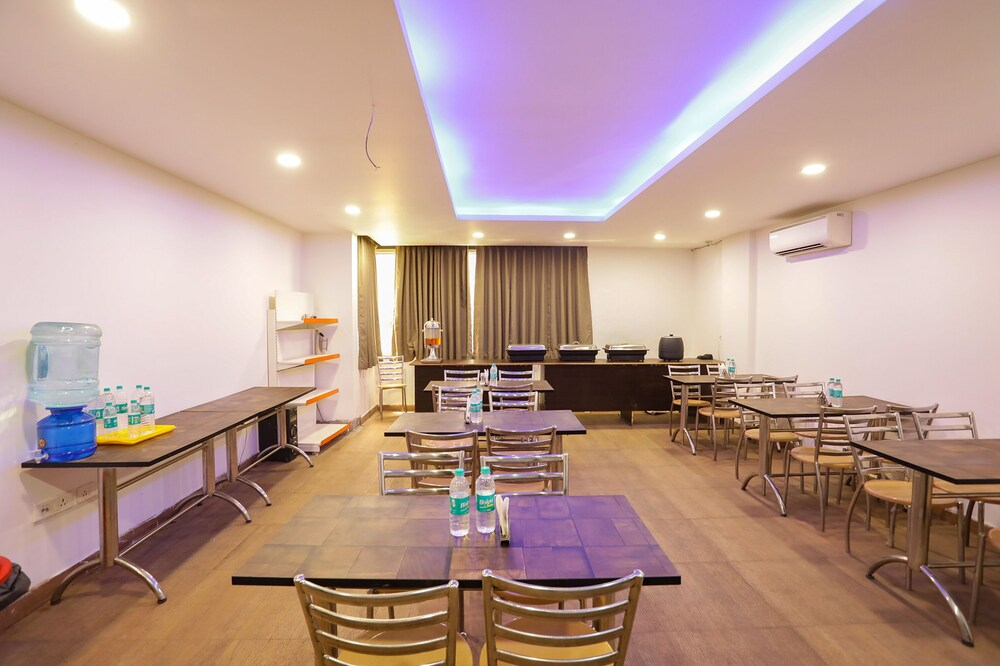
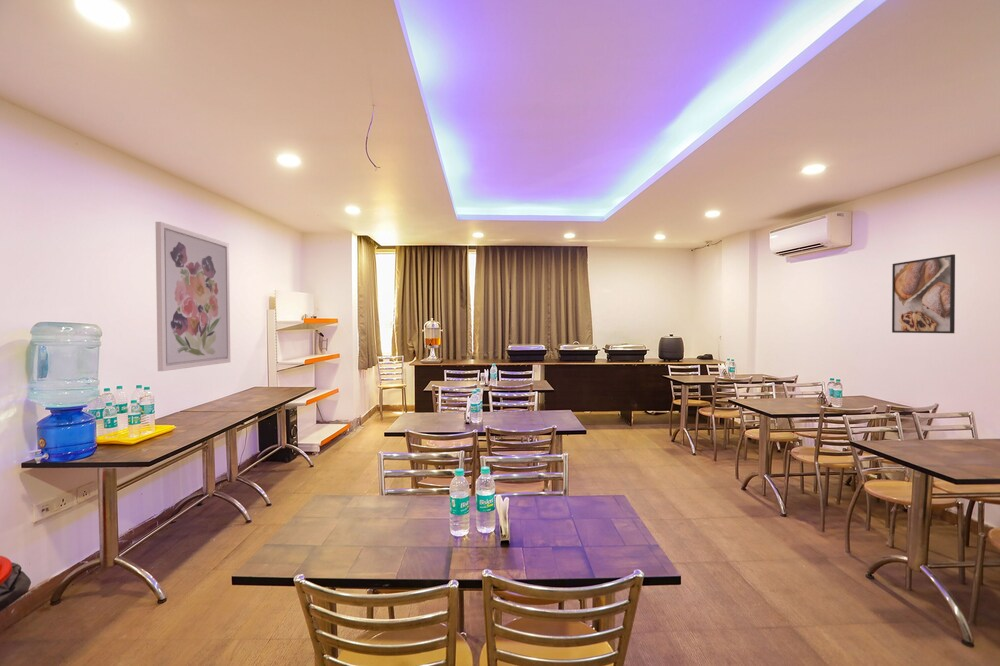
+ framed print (921, 296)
+ wall art (197, 300)
